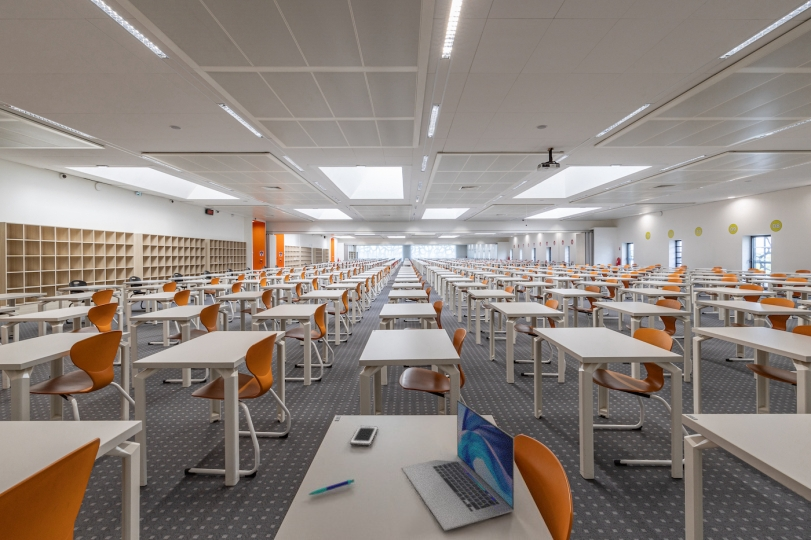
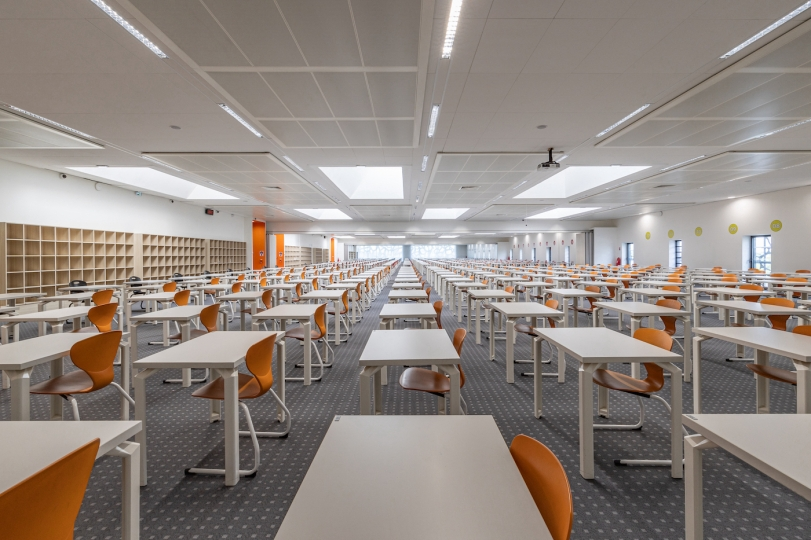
- laptop (457, 454)
- cell phone (364, 435)
- pen (331, 486)
